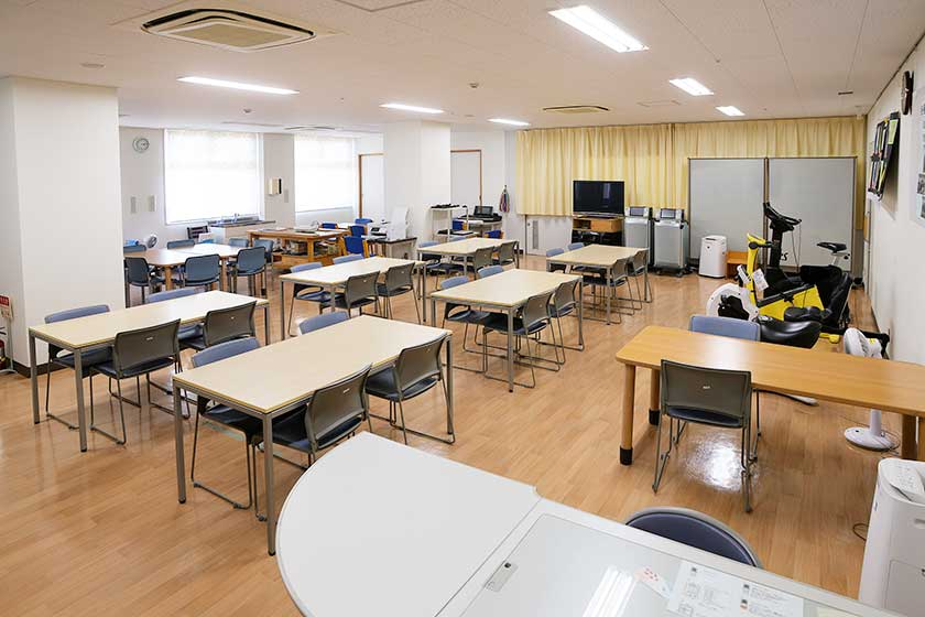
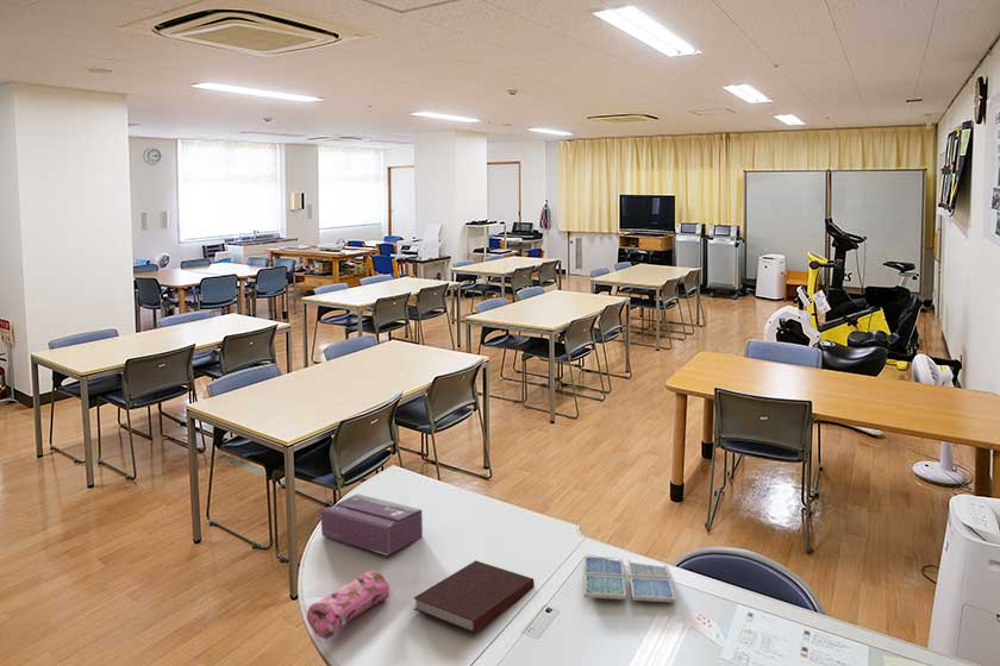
+ notebook (475, 593)
+ drink coaster (630, 577)
+ pencil case (350, 602)
+ tissue box (371, 522)
